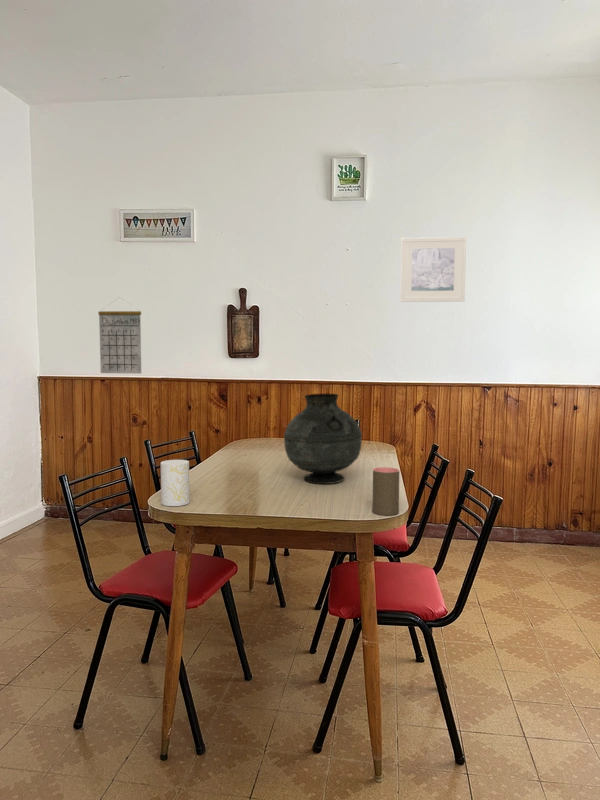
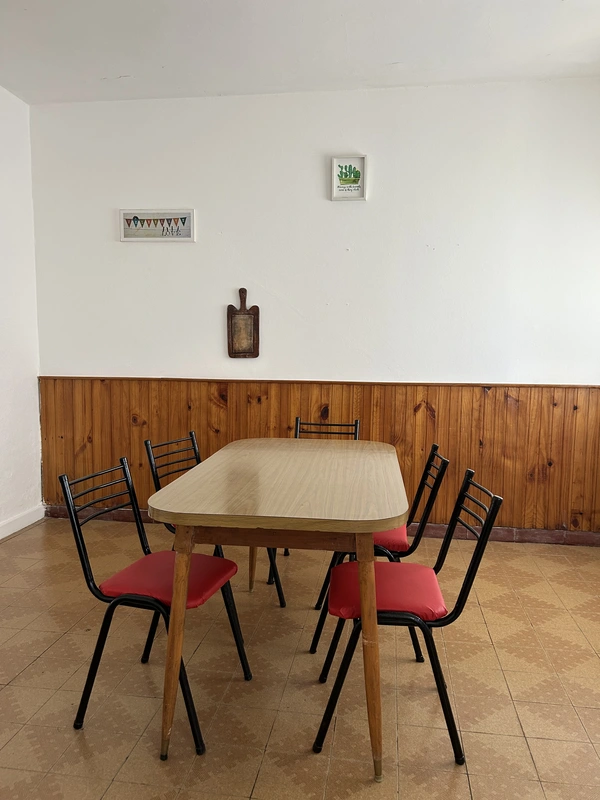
- cup (175, 482)
- cup (385, 490)
- calendar (120, 335)
- vase (322, 437)
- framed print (432, 269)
